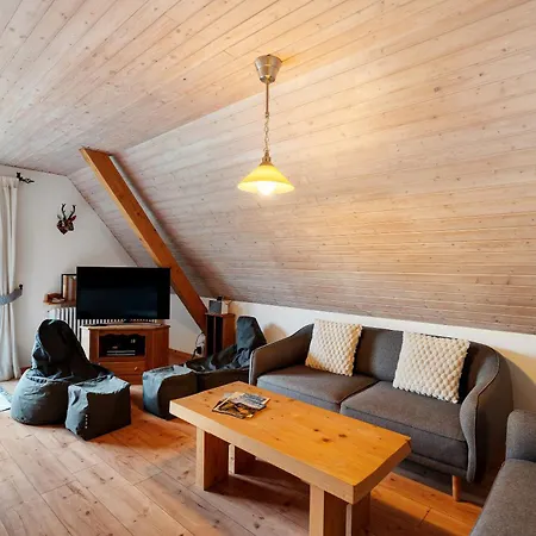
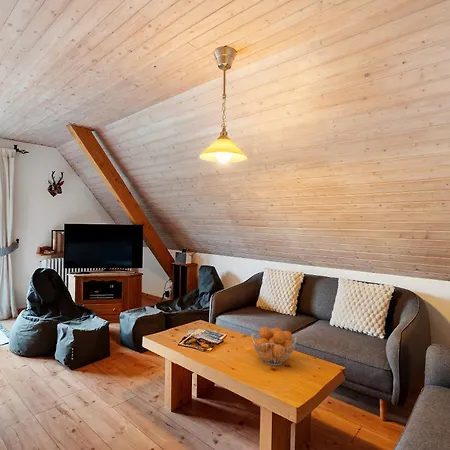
+ fruit basket (273, 345)
